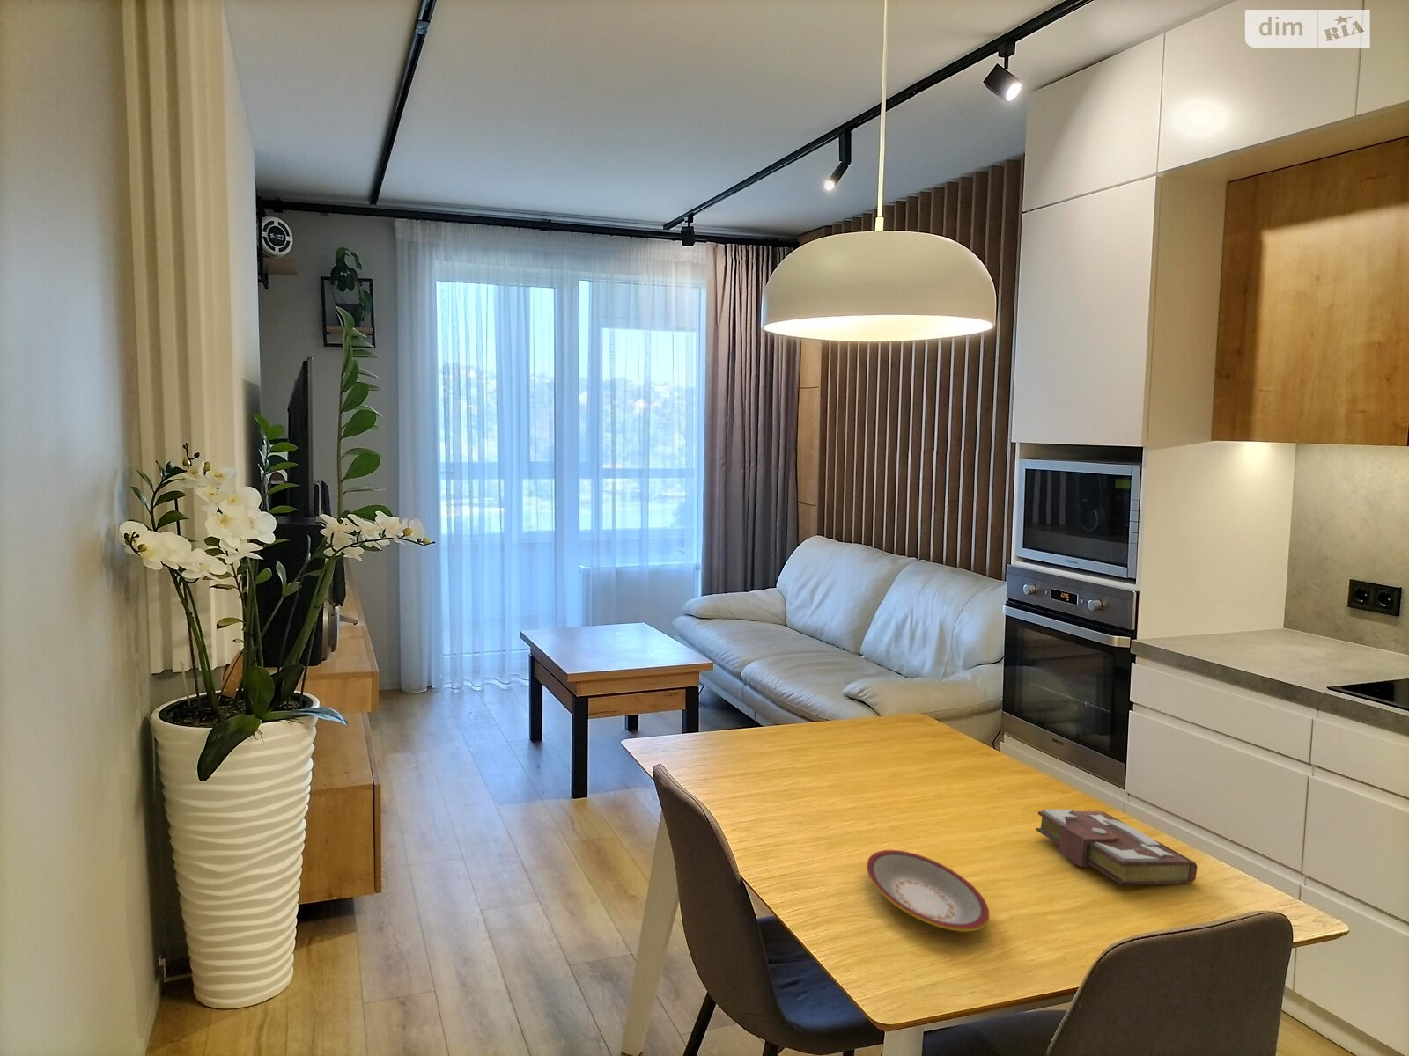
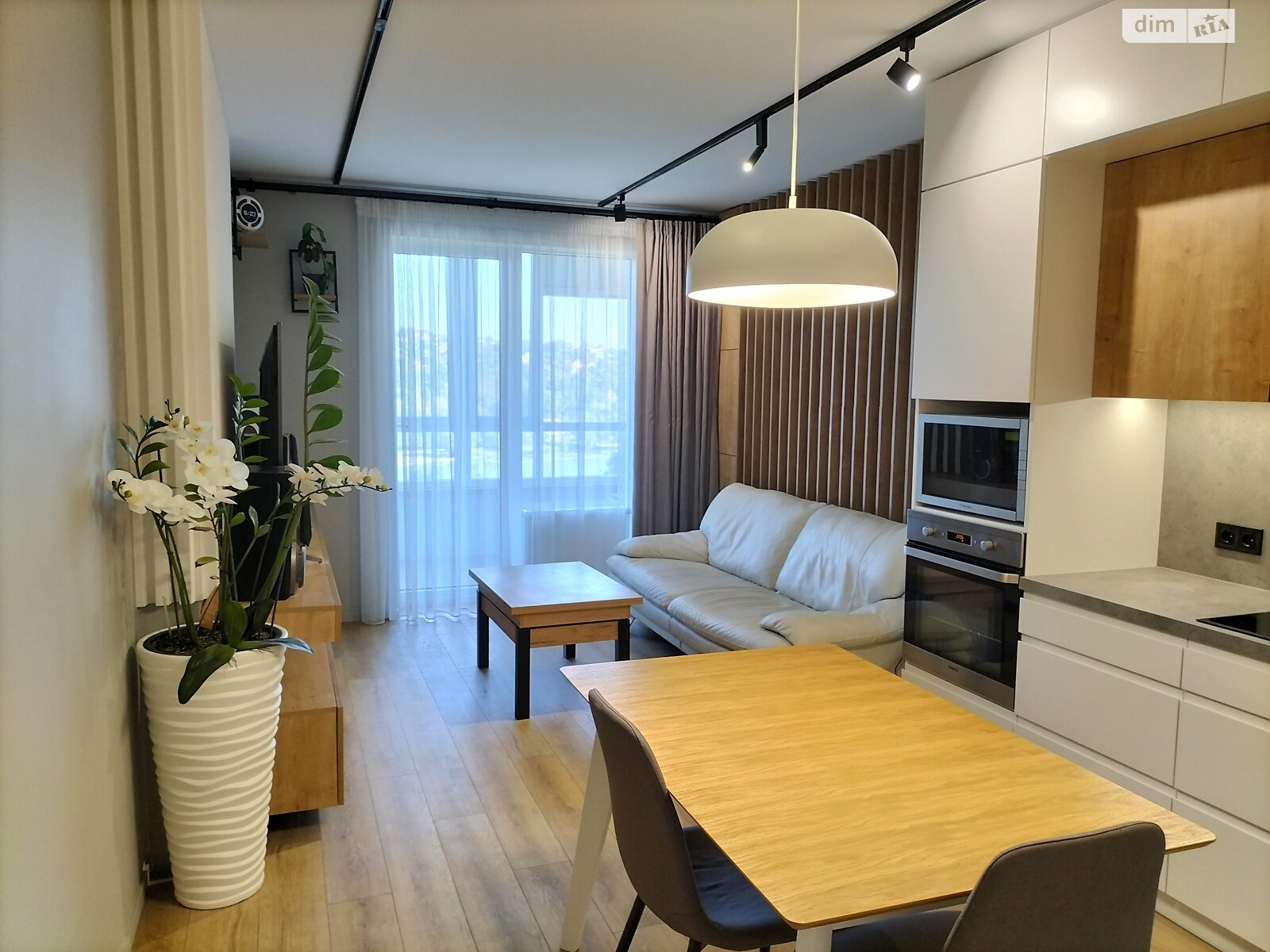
- book (1109, 843)
- plate (924, 893)
